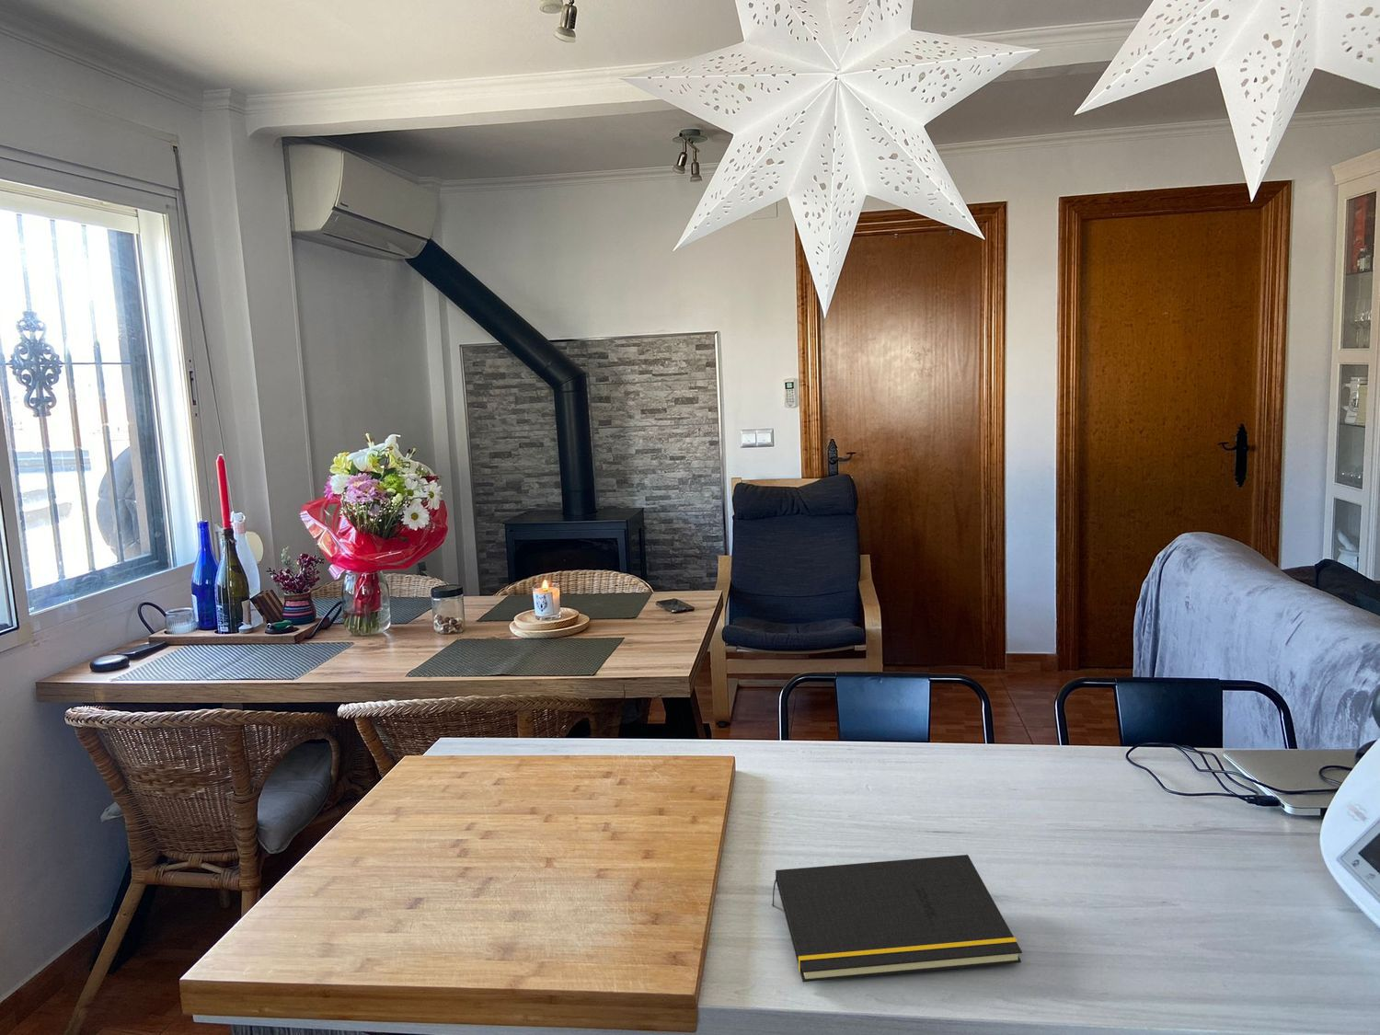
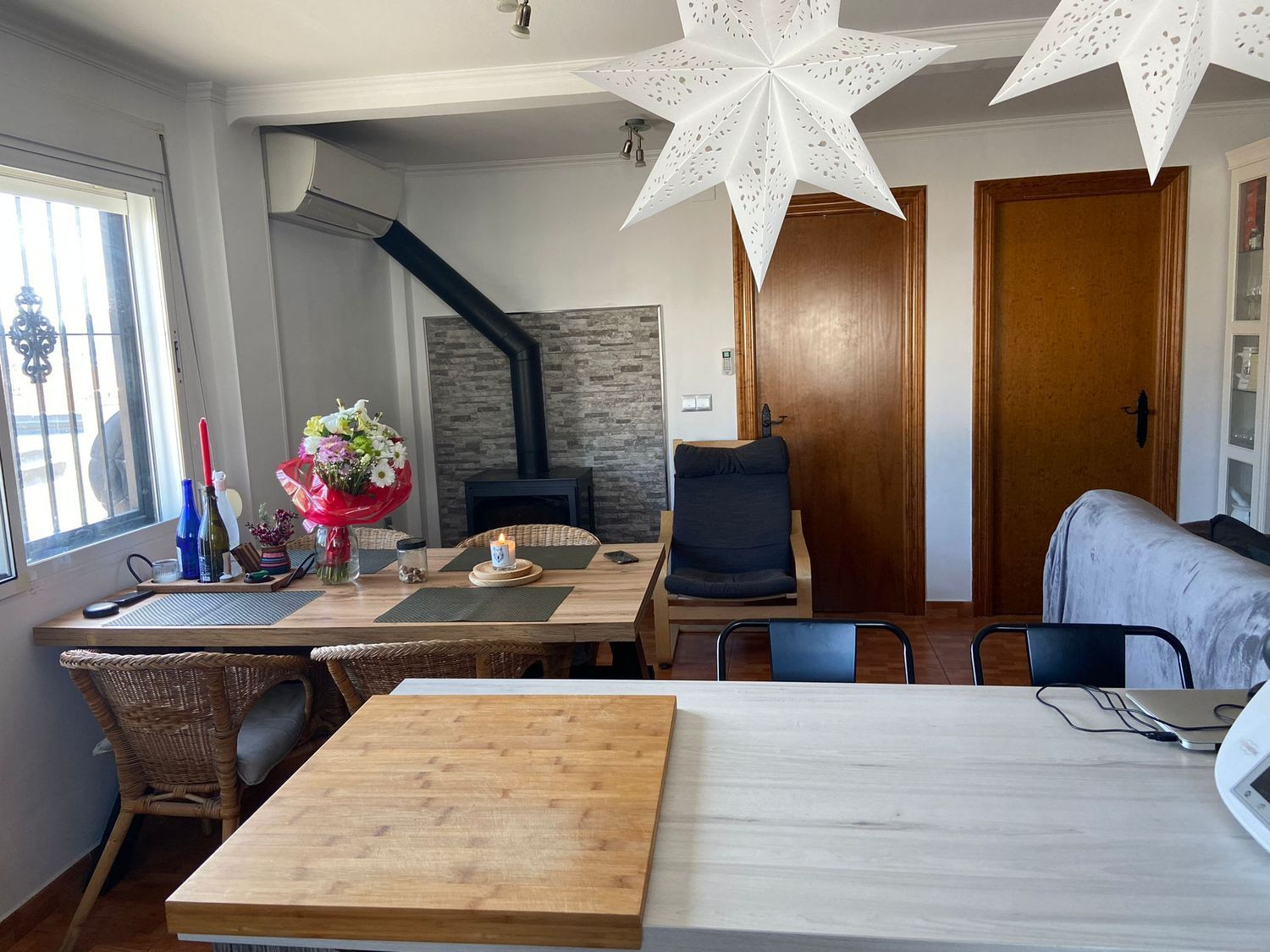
- notepad (891, 912)
